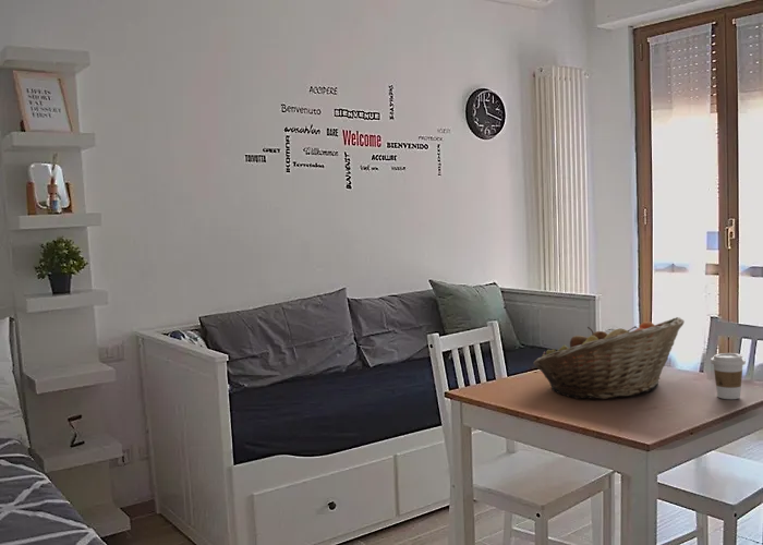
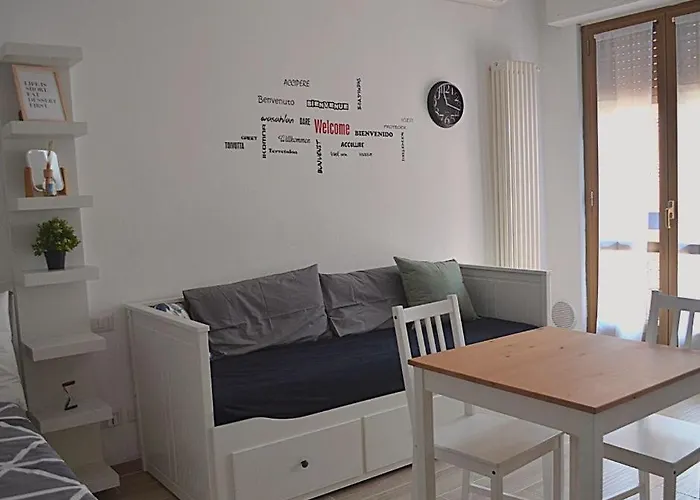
- fruit basket (609, 353)
- coffee cup (728, 375)
